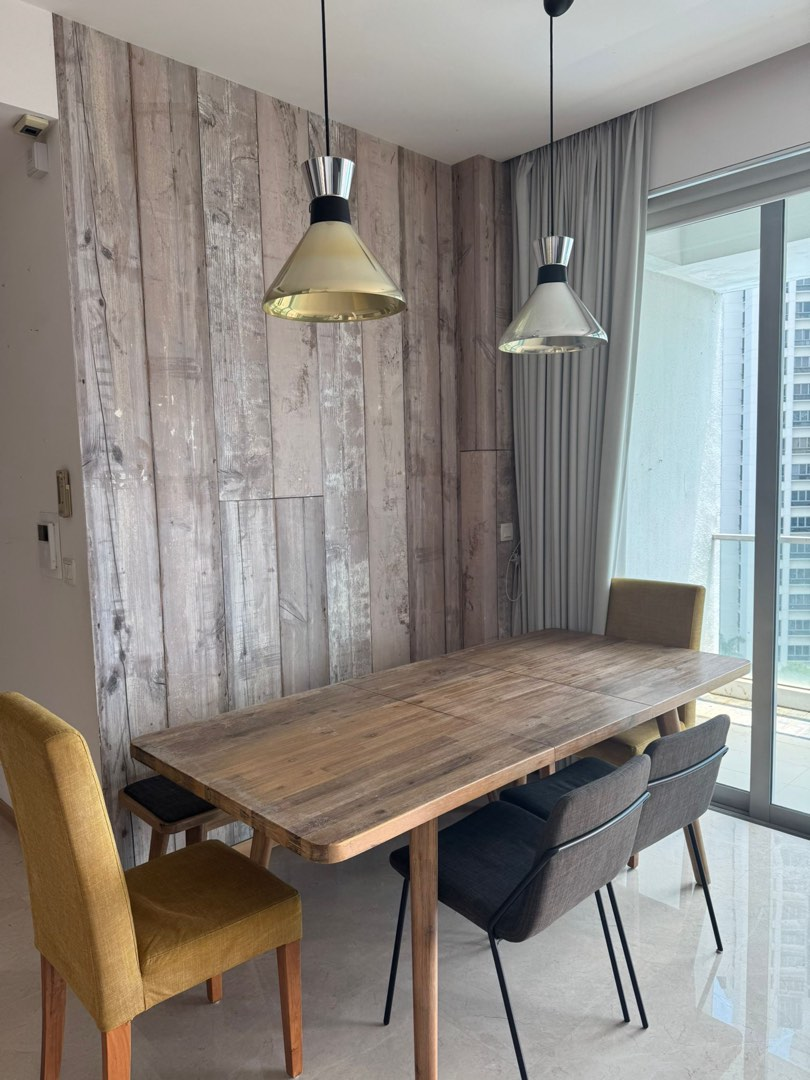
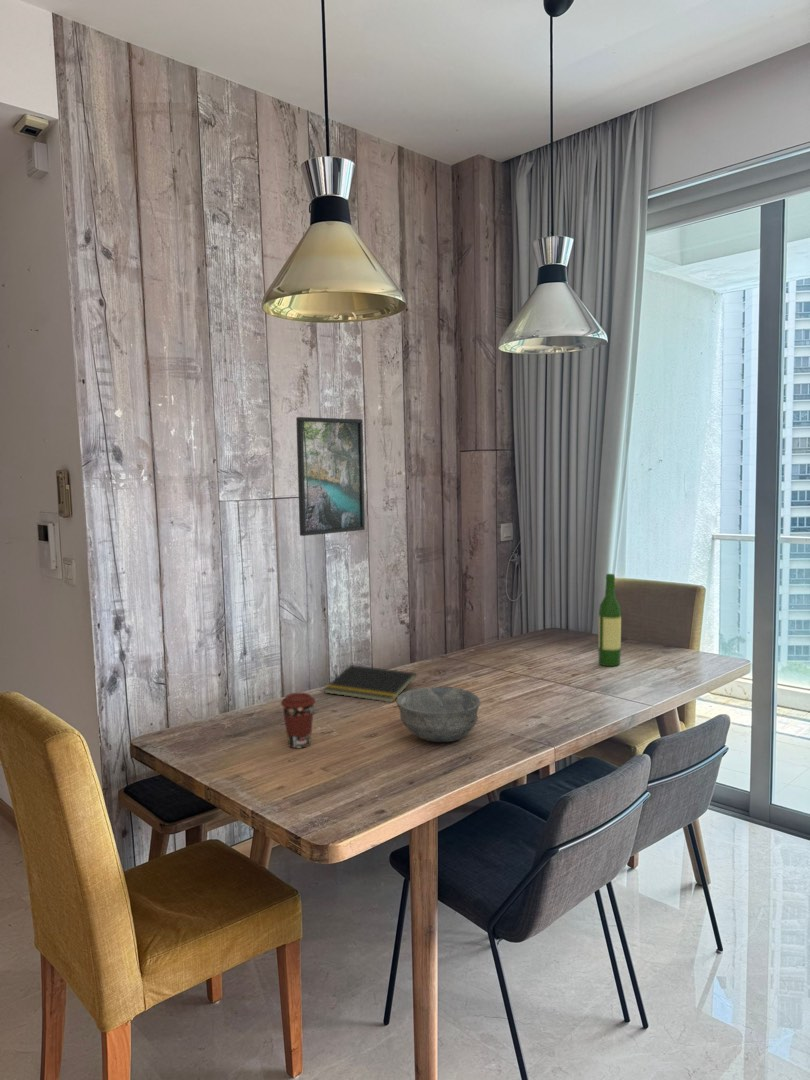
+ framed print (331, 475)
+ notepad (370, 682)
+ bowl (438, 718)
+ wine bottle (610, 619)
+ coffee cup (298, 720)
